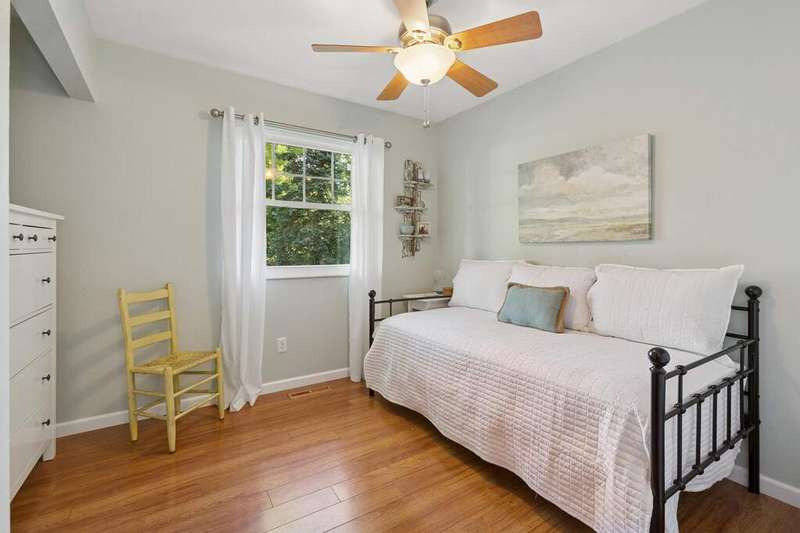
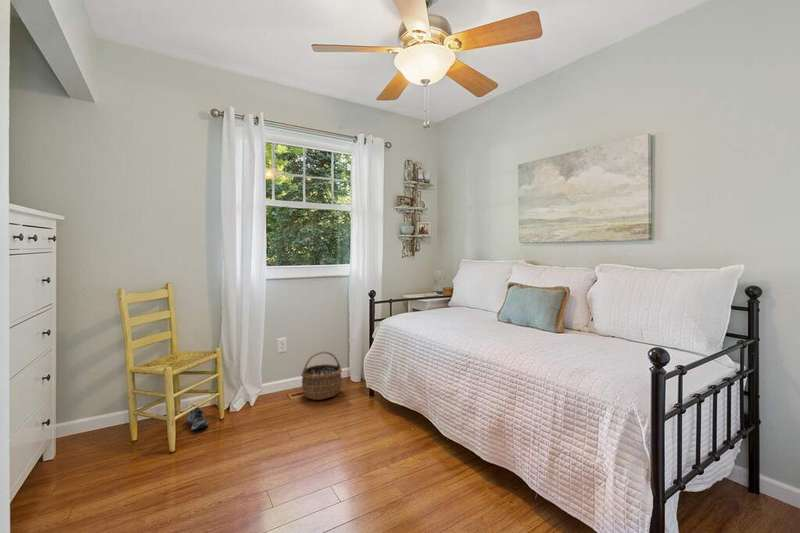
+ wicker basket (321, 373)
+ shoe (198, 416)
